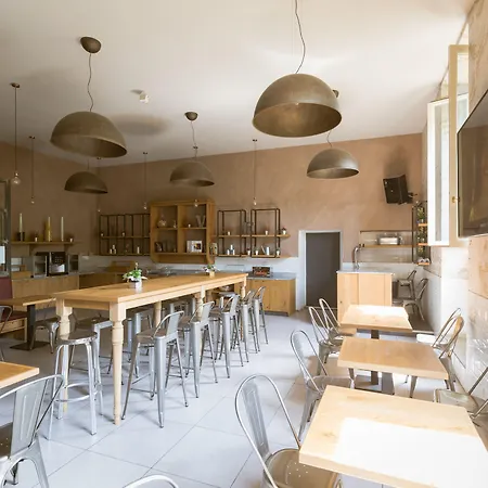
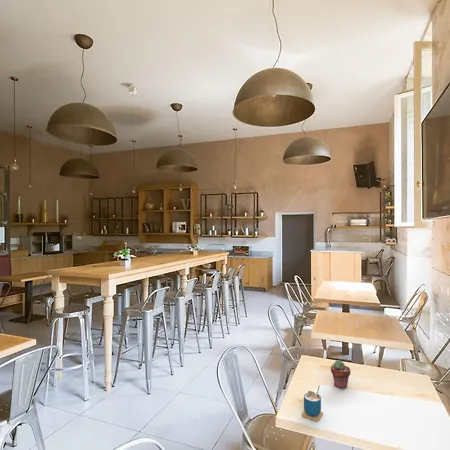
+ cup (312, 399)
+ potted succulent (340, 373)
